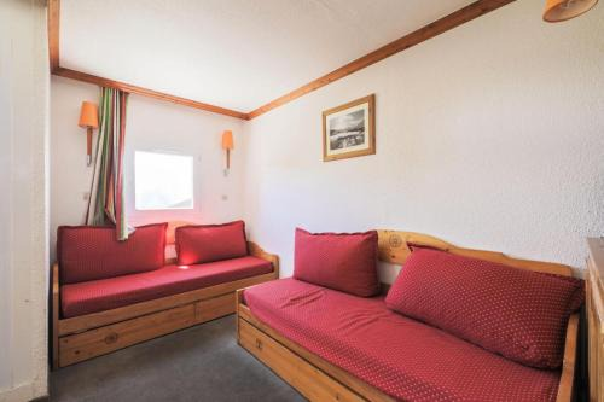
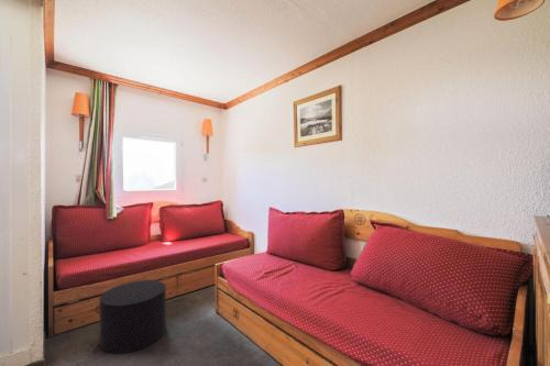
+ stool (134, 312)
